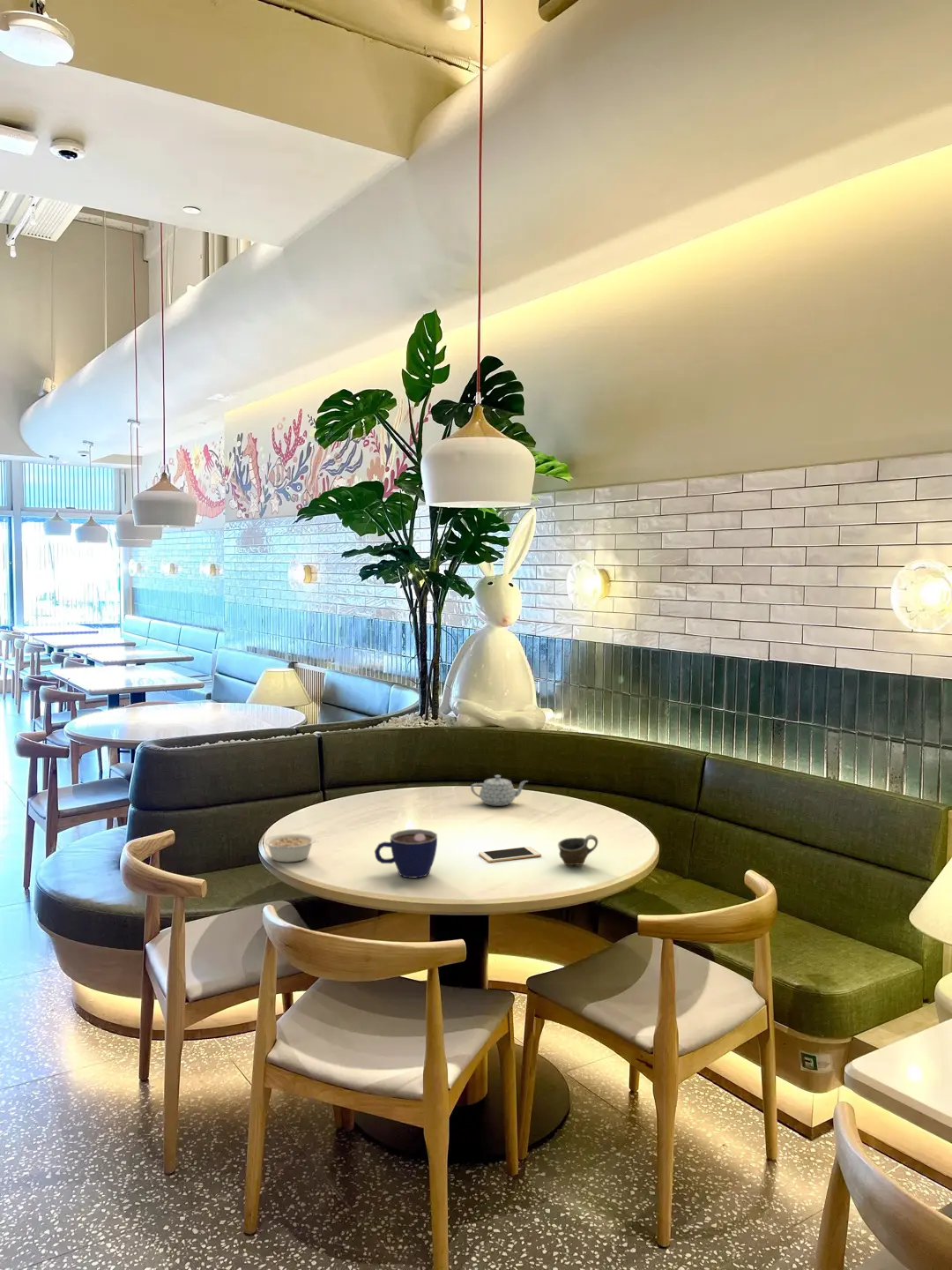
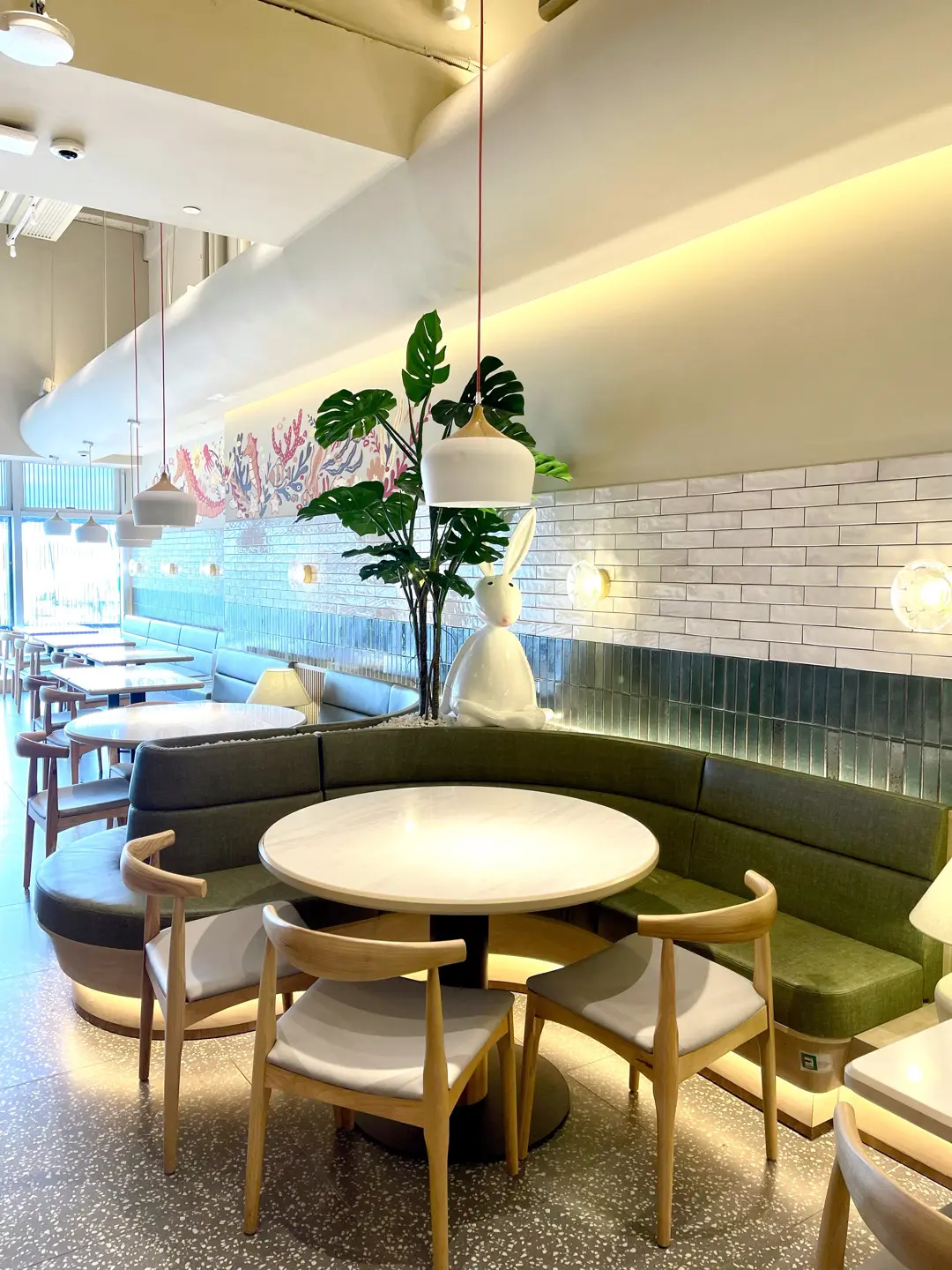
- teapot (499, 788)
- legume (292, 847)
- cup (405, 854)
- cell phone (509, 854)
- cup (575, 849)
